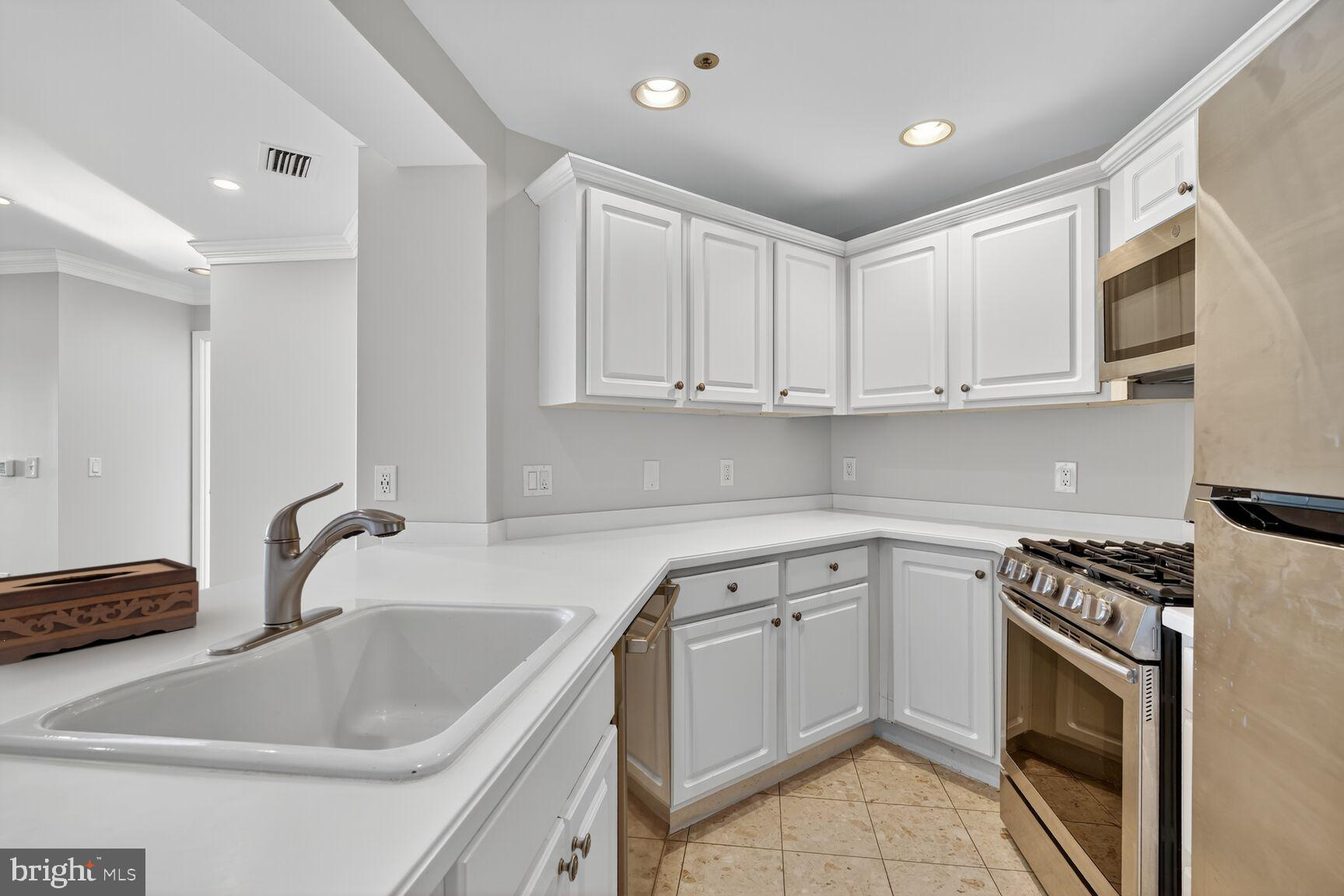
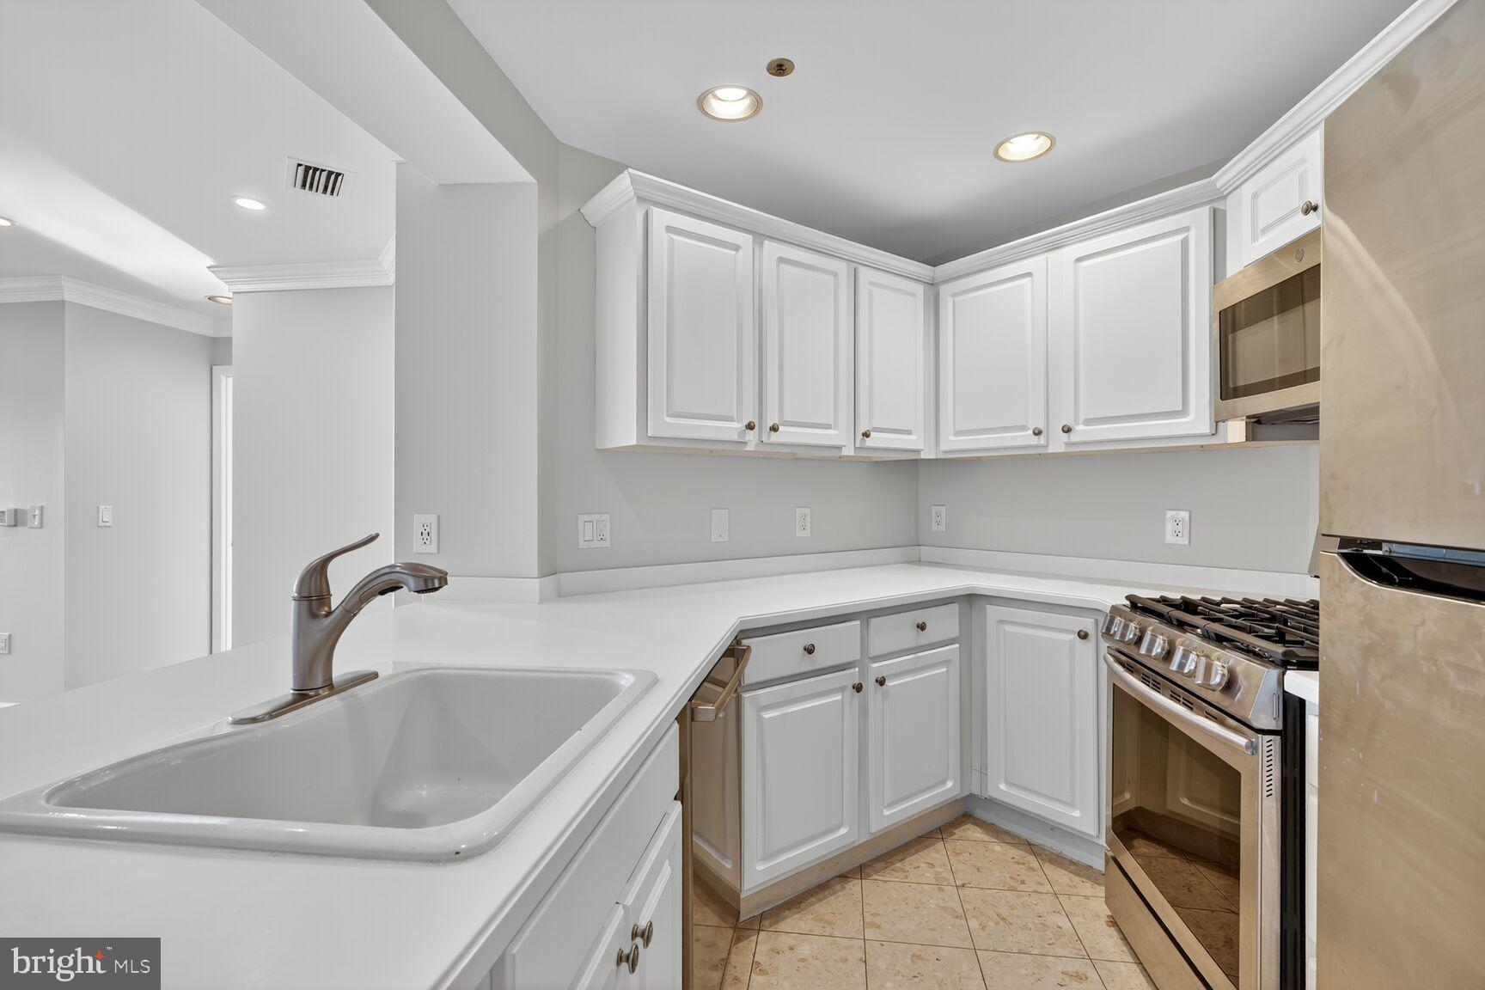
- tissue box (85, 605)
